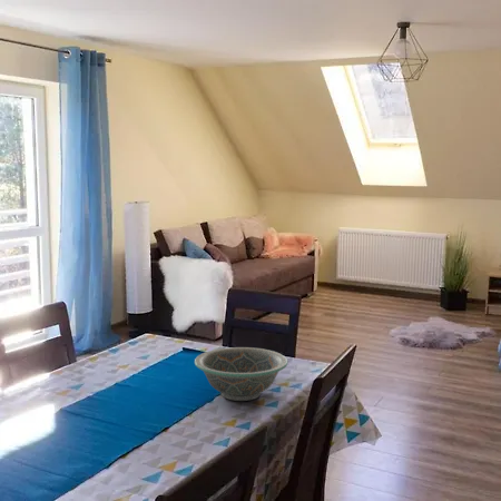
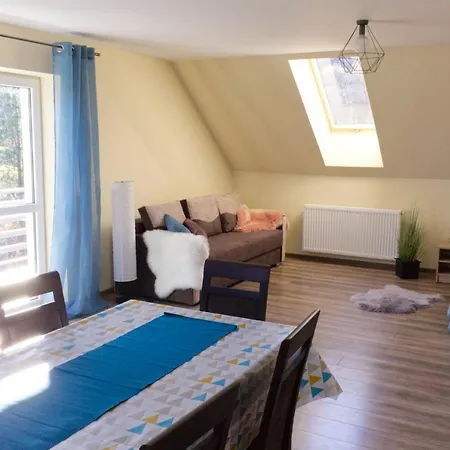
- decorative bowl (240, 376)
